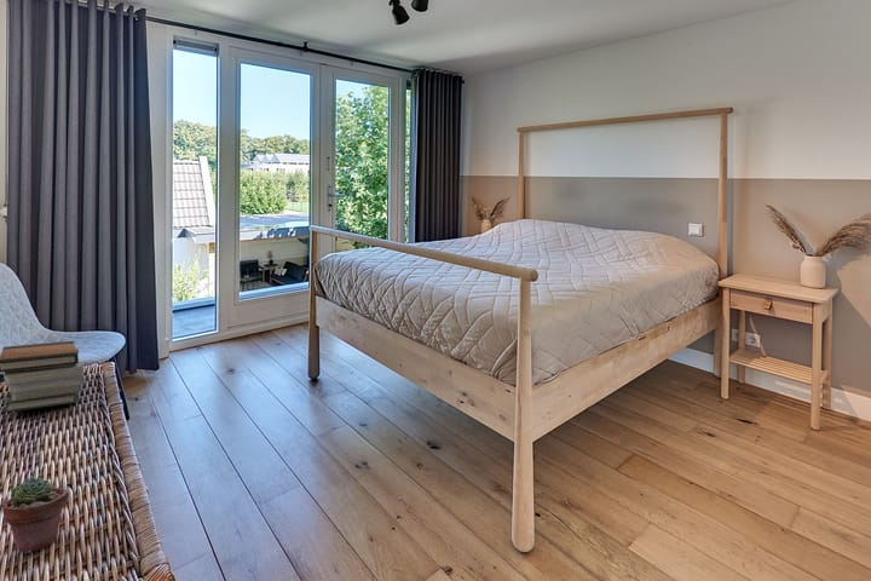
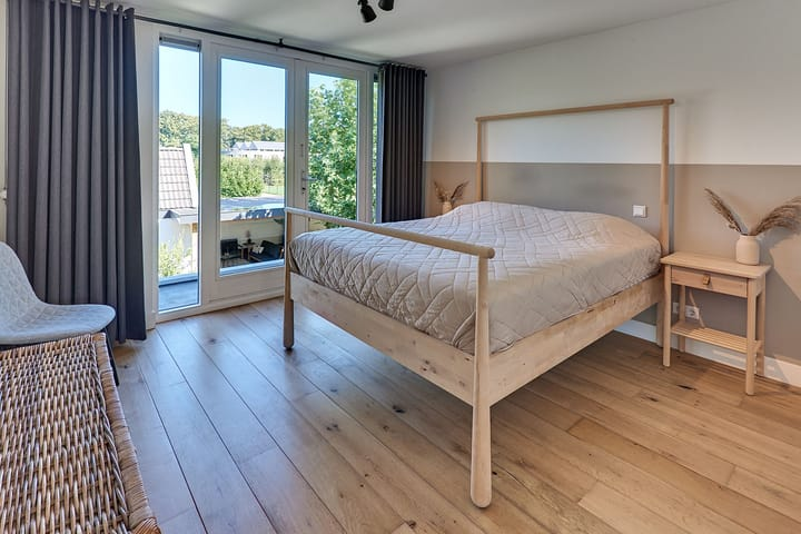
- potted succulent (35, 510)
- book stack (42, 373)
